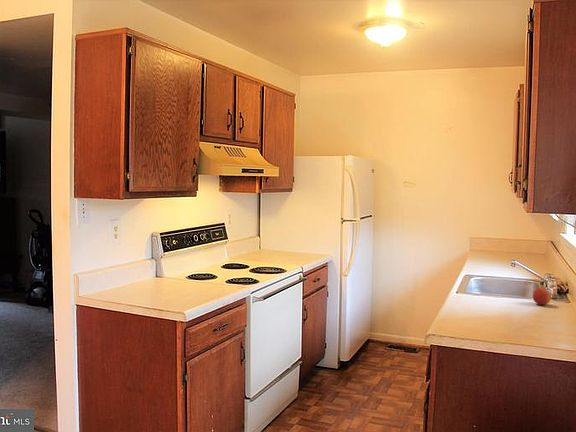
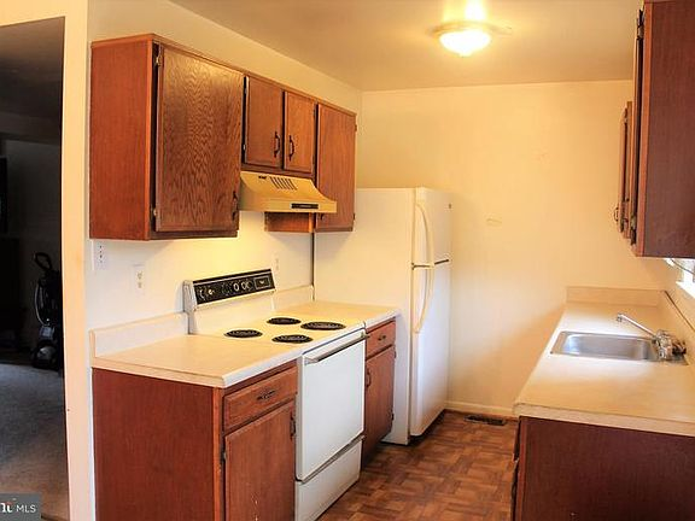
- apple (541, 296)
